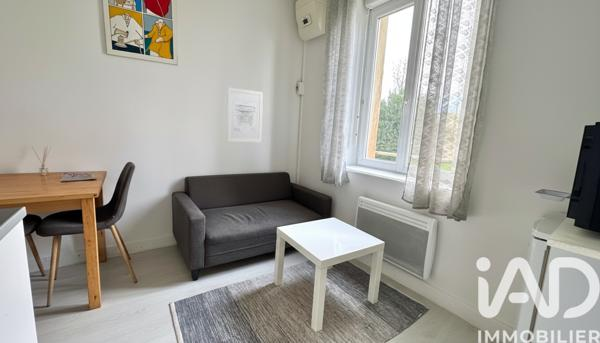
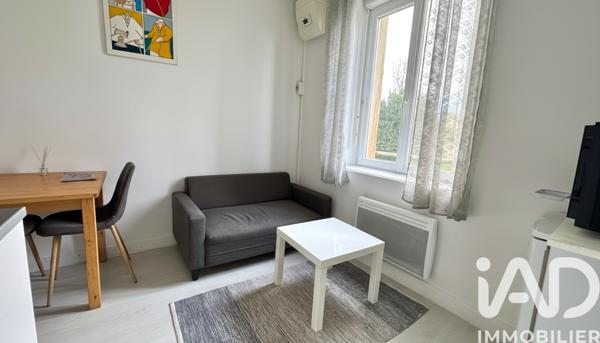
- wall art (245, 116)
